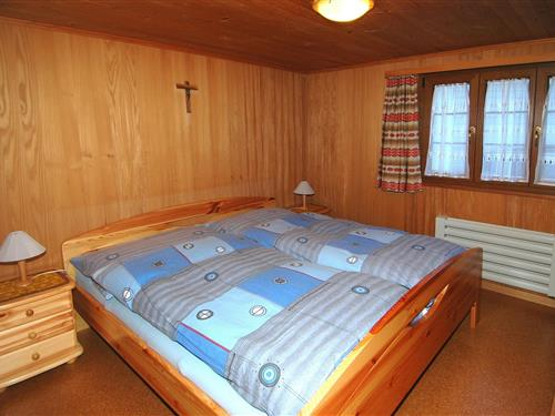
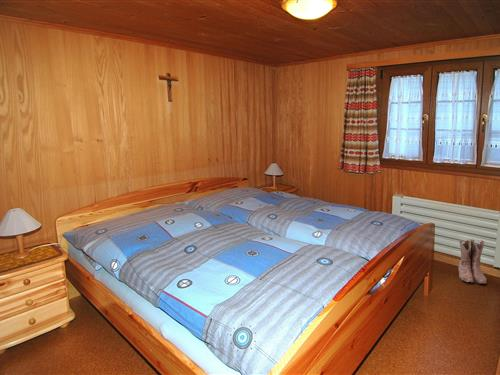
+ boots (472, 259)
